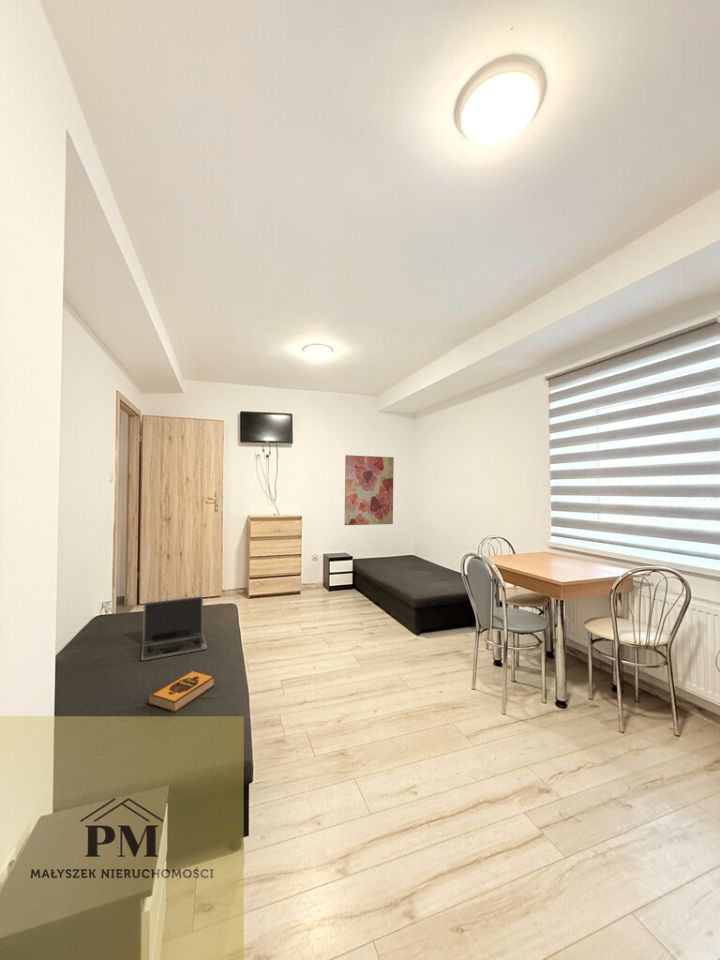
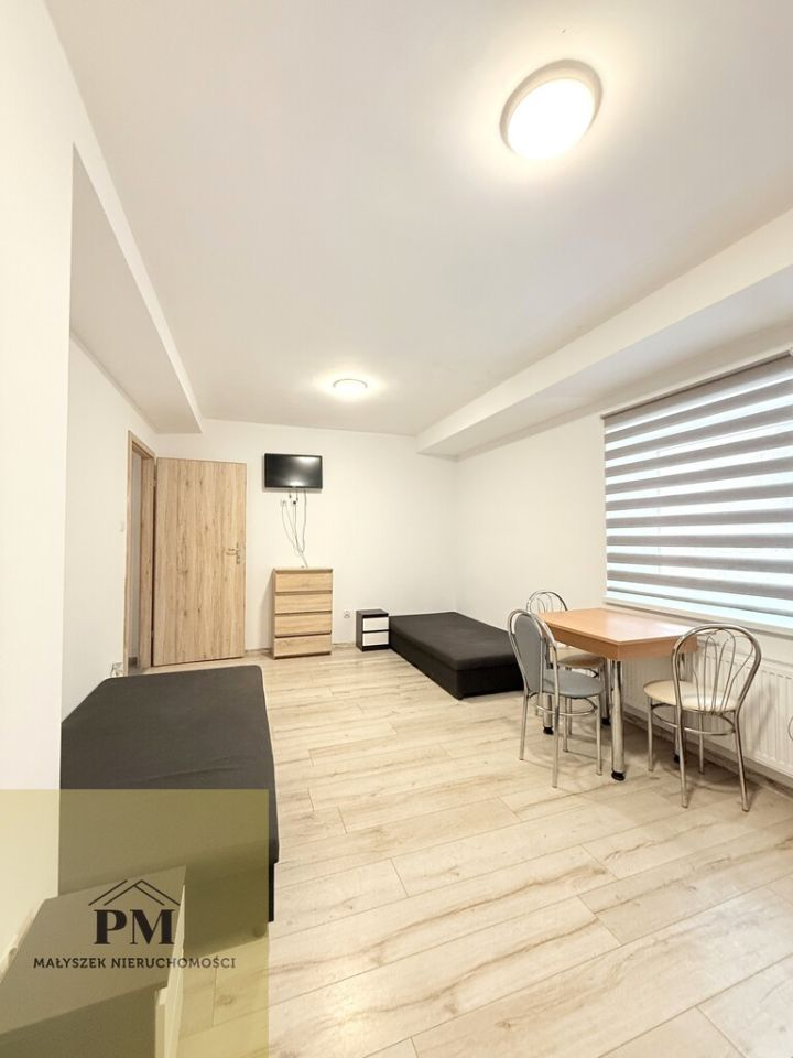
- wall art (369, 490)
- laptop (174, 625)
- hardback book (182, 689)
